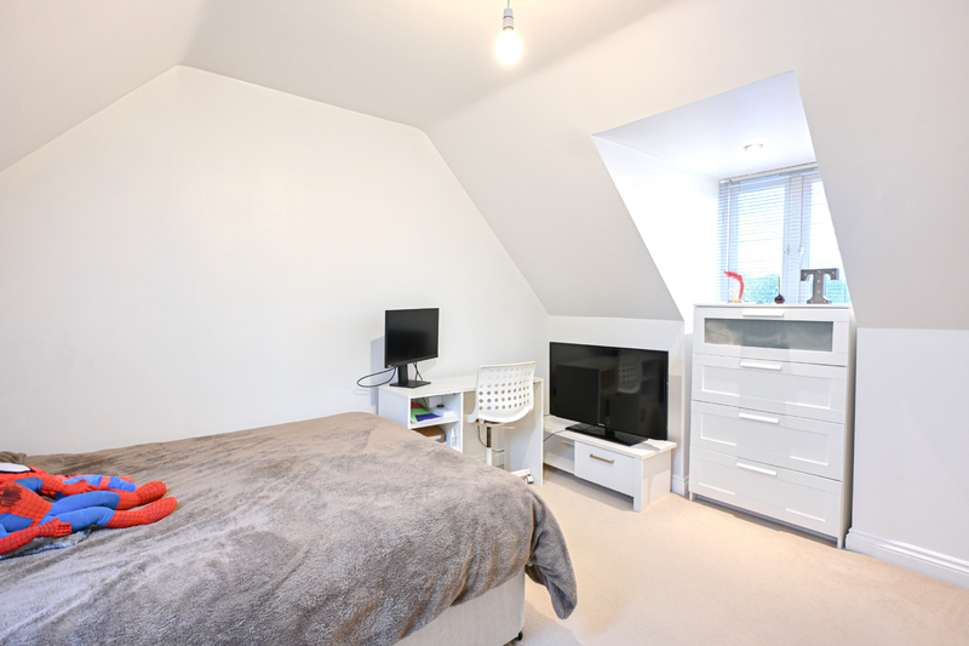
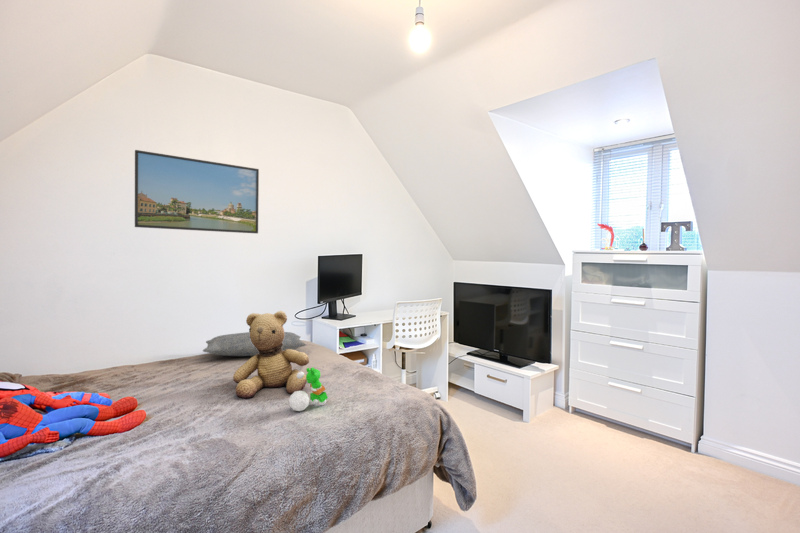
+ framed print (202, 195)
+ pillow (253, 345)
+ toy dinosaur (311, 387)
+ teddy bear (271, 350)
